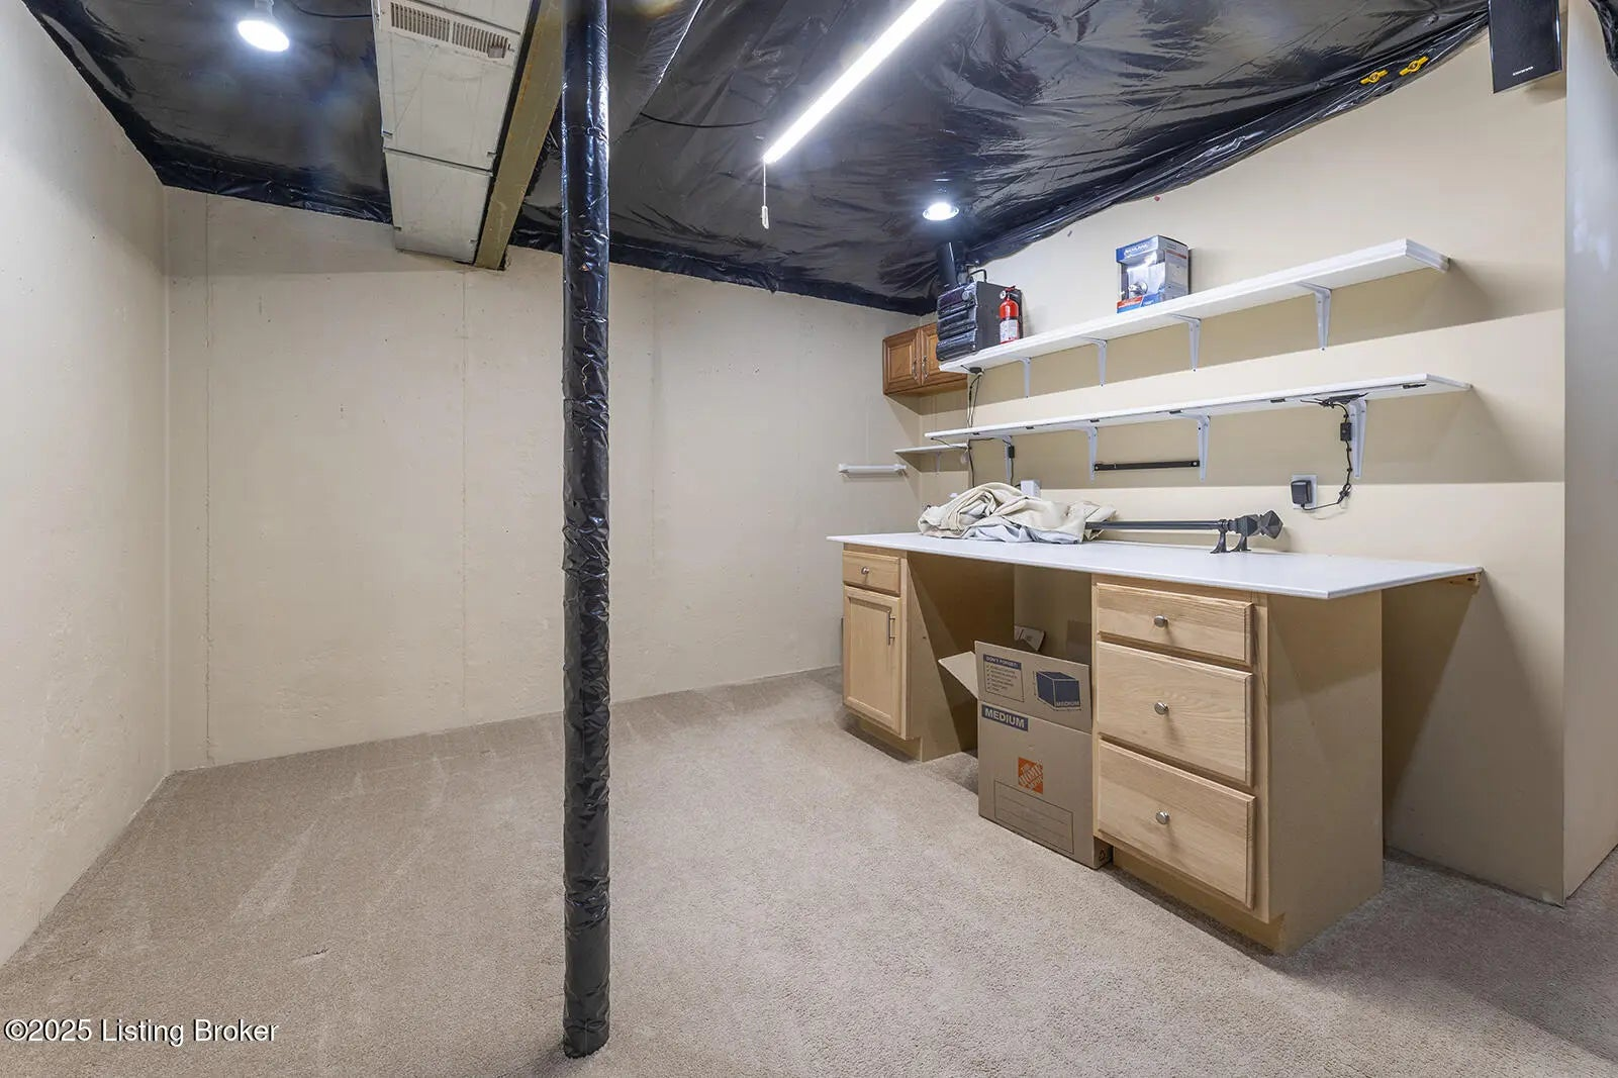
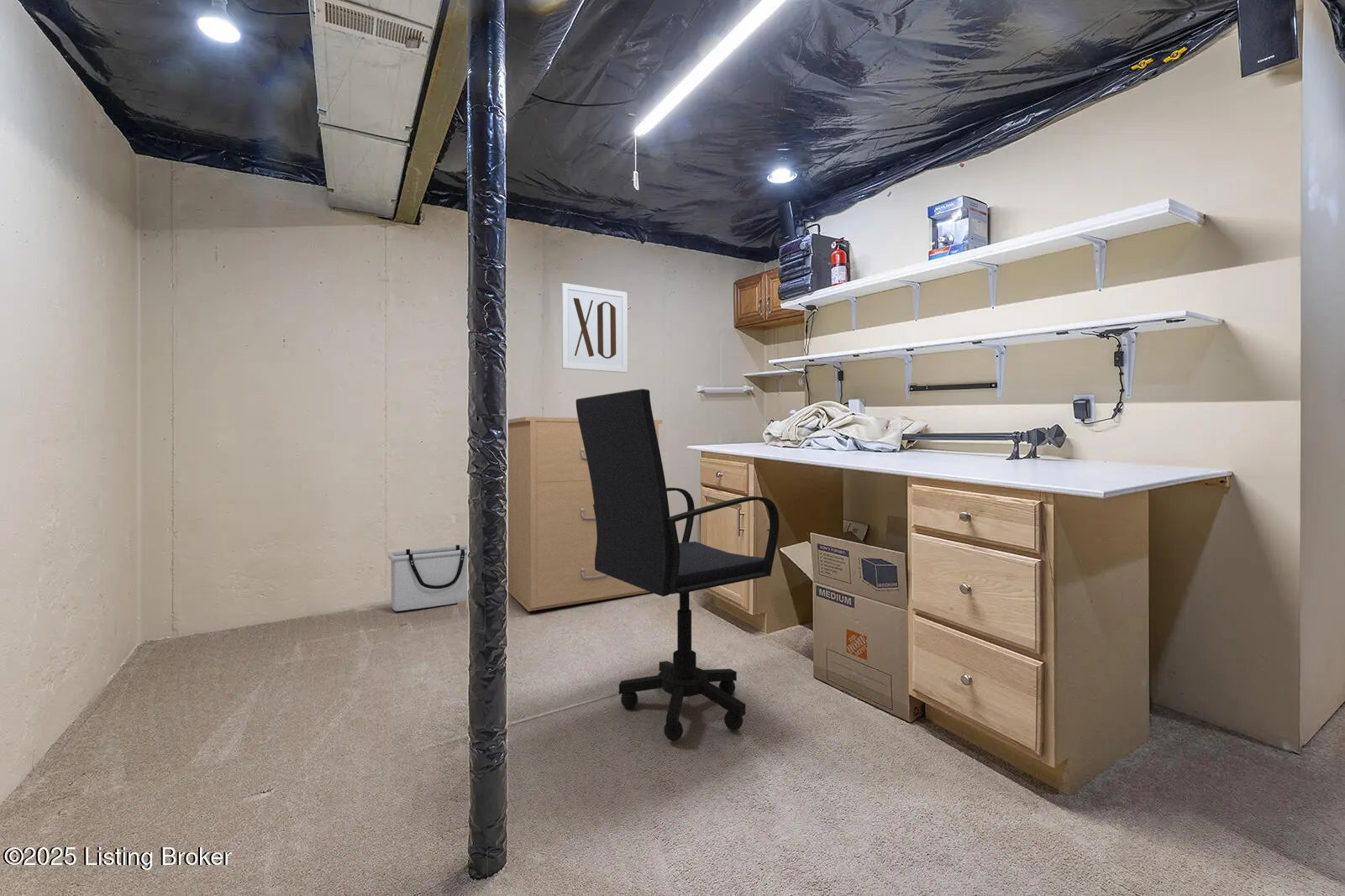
+ office chair (677, 555)
+ filing cabinet (579, 505)
+ wall art (595, 329)
+ storage bin (436, 576)
